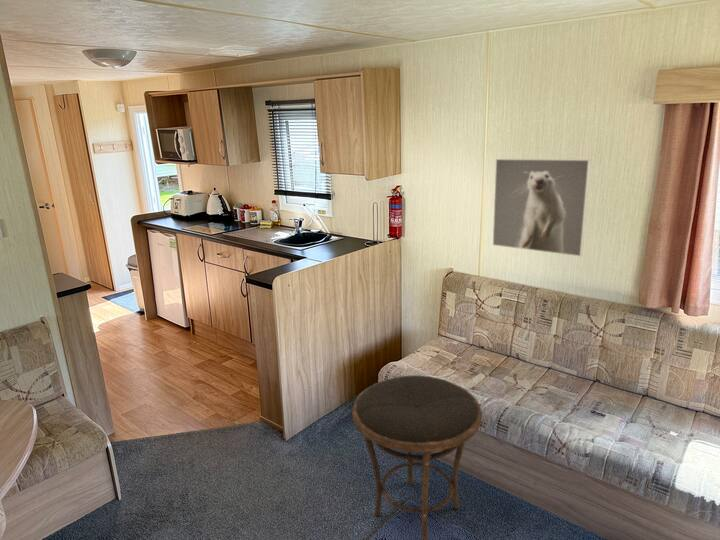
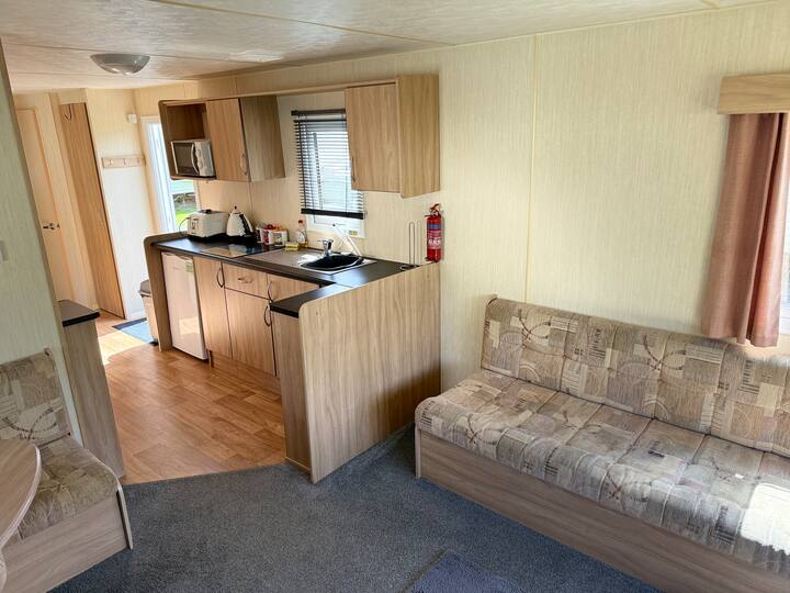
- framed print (537, 205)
- side table (416, 456)
